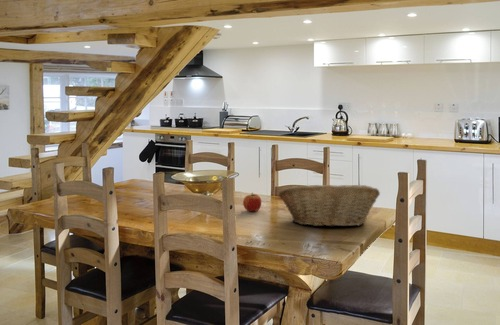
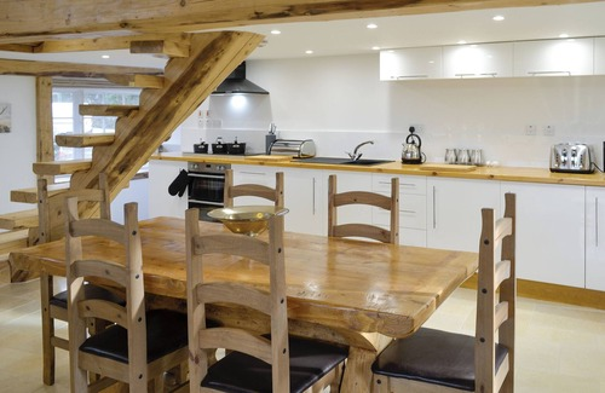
- fruit basket (328, 202)
- apple (252, 201)
